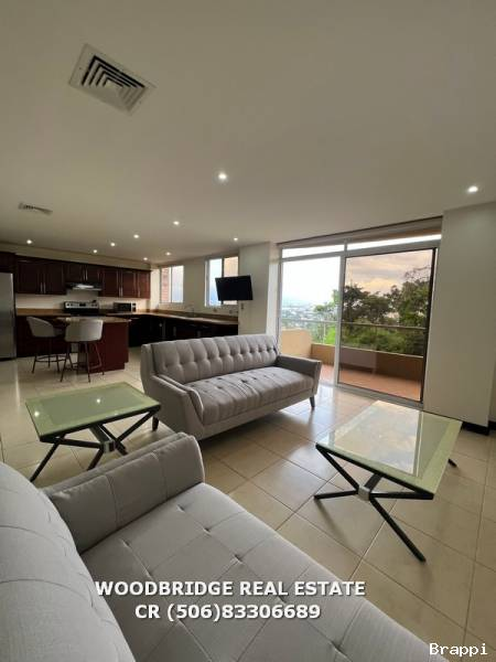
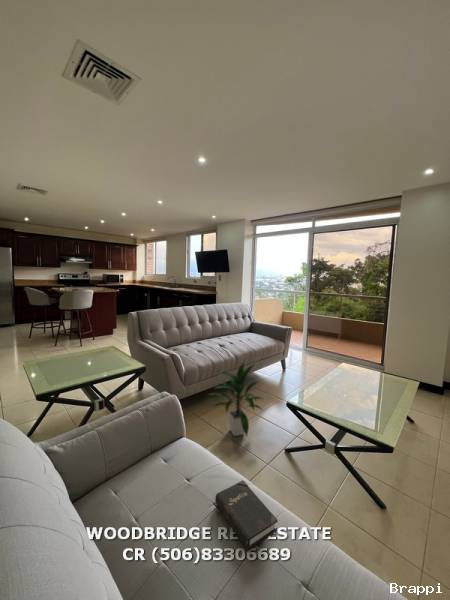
+ hardback book (244, 511)
+ indoor plant (238, 399)
